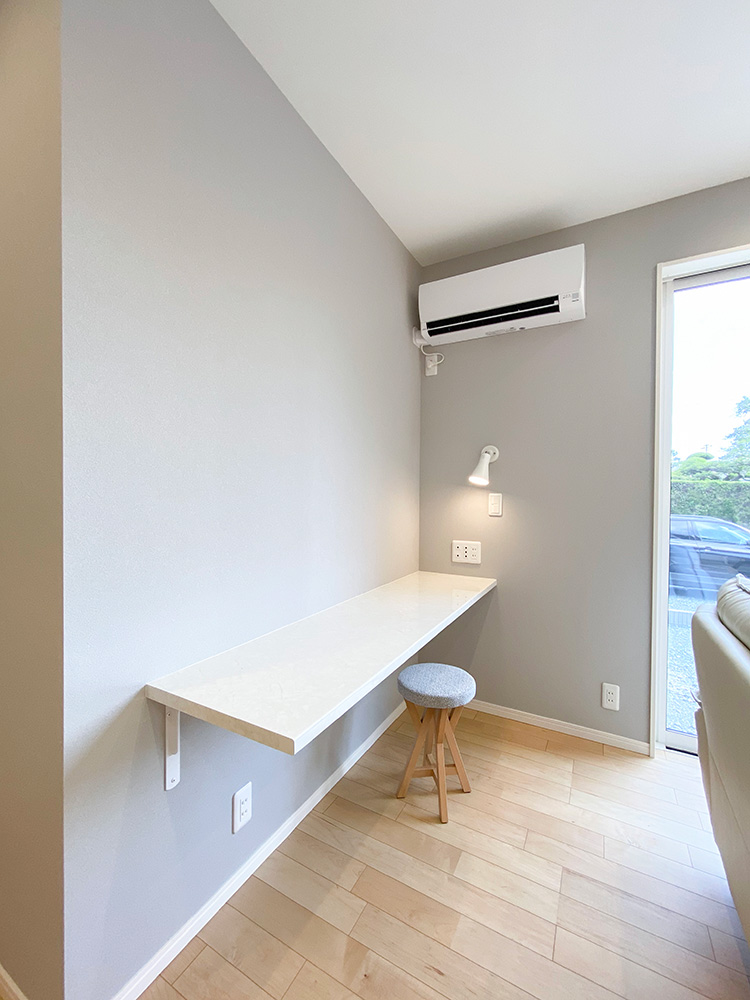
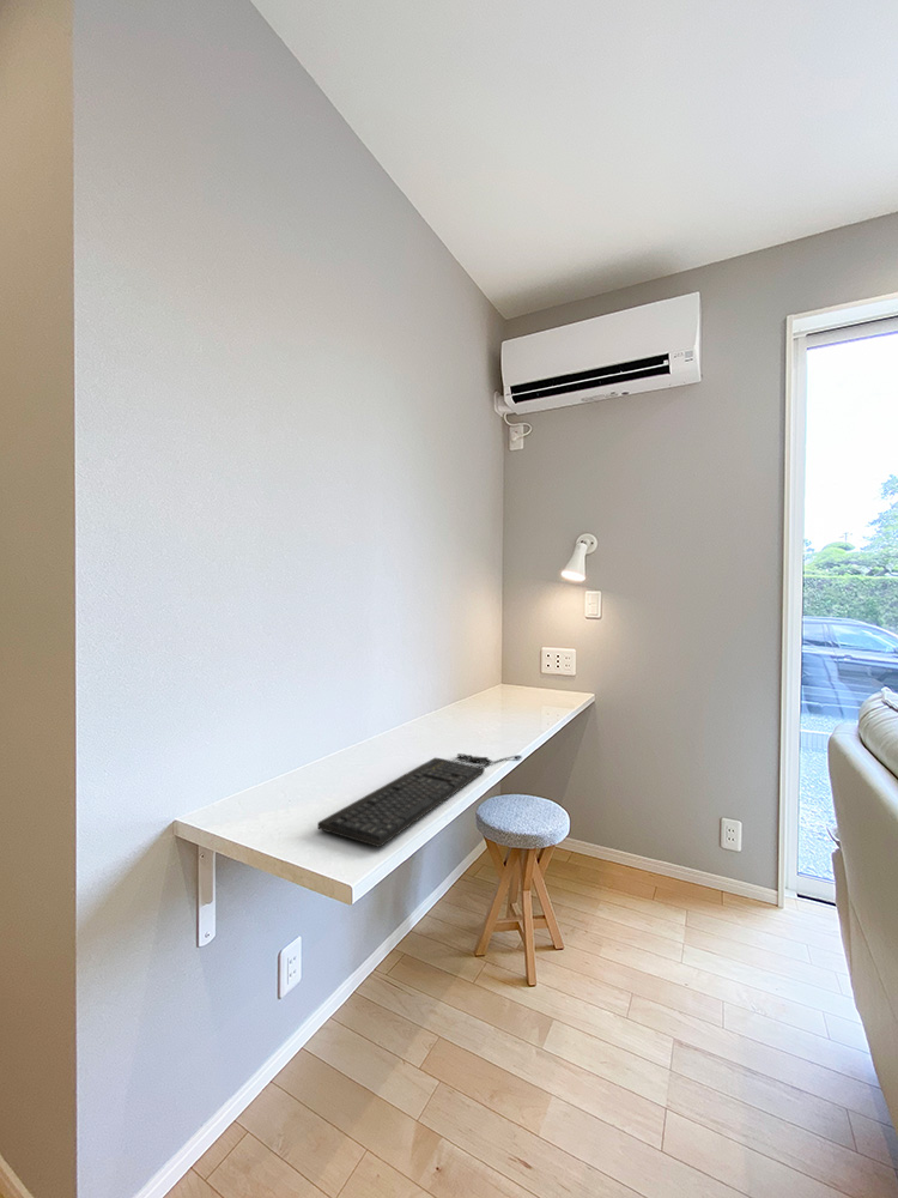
+ keyboard (438, 783)
